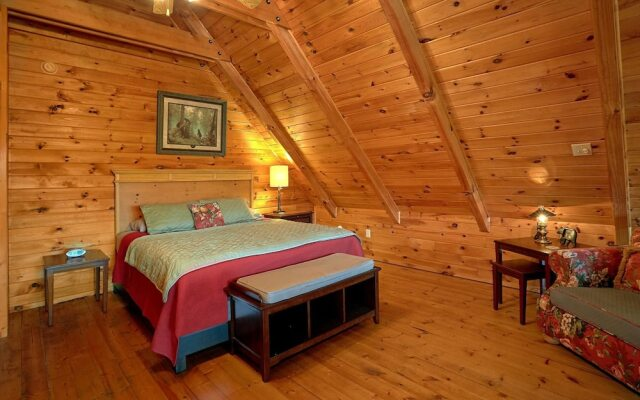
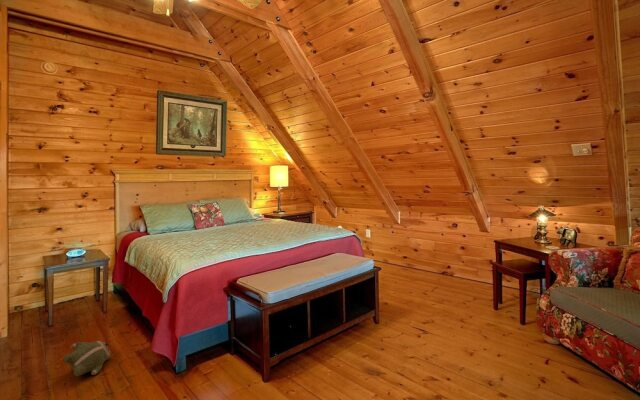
+ plush toy (90, 354)
